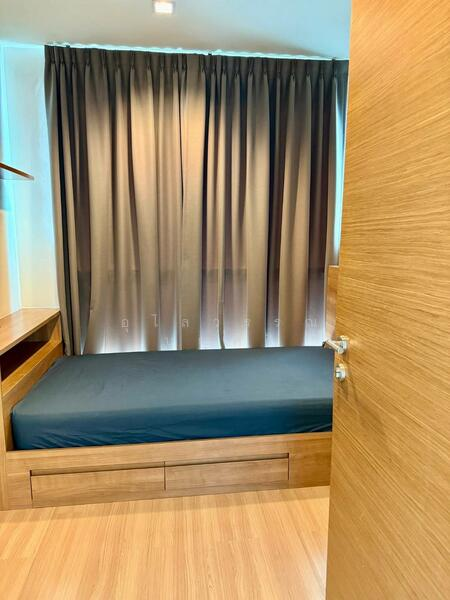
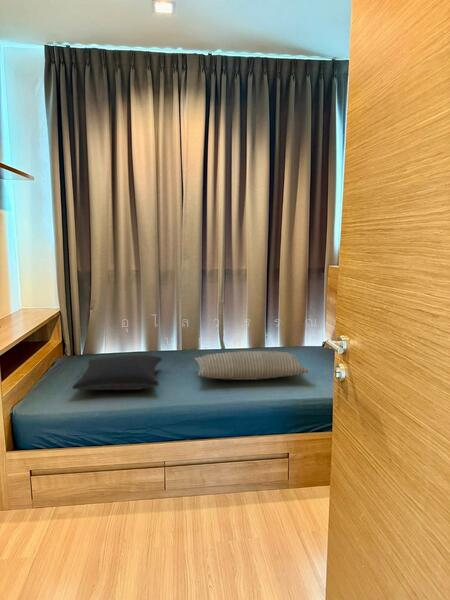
+ pillow (121, 371)
+ pillow (249, 365)
